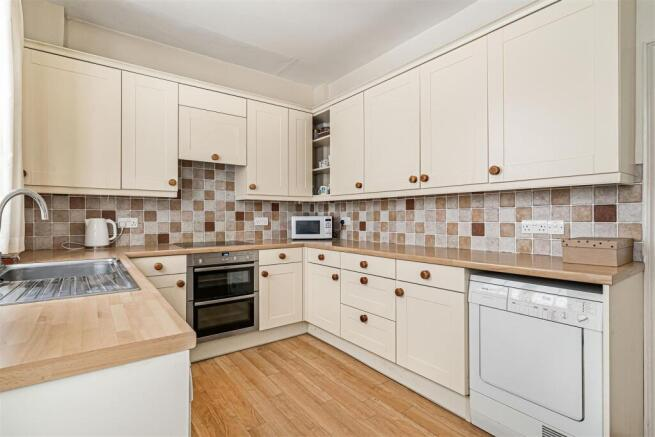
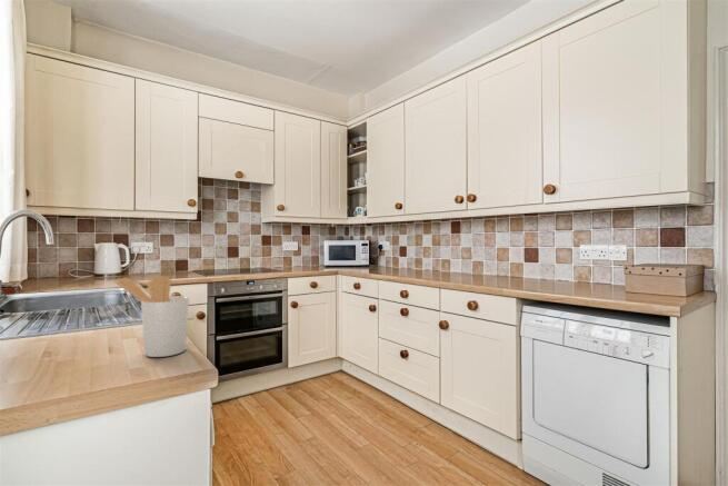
+ utensil holder (152, 313)
